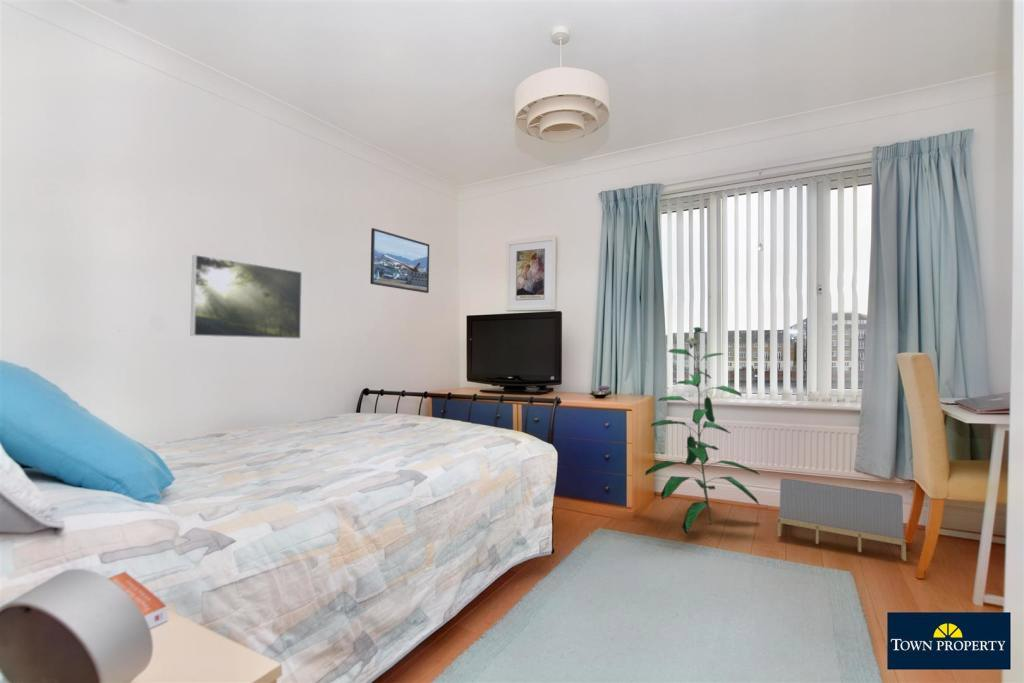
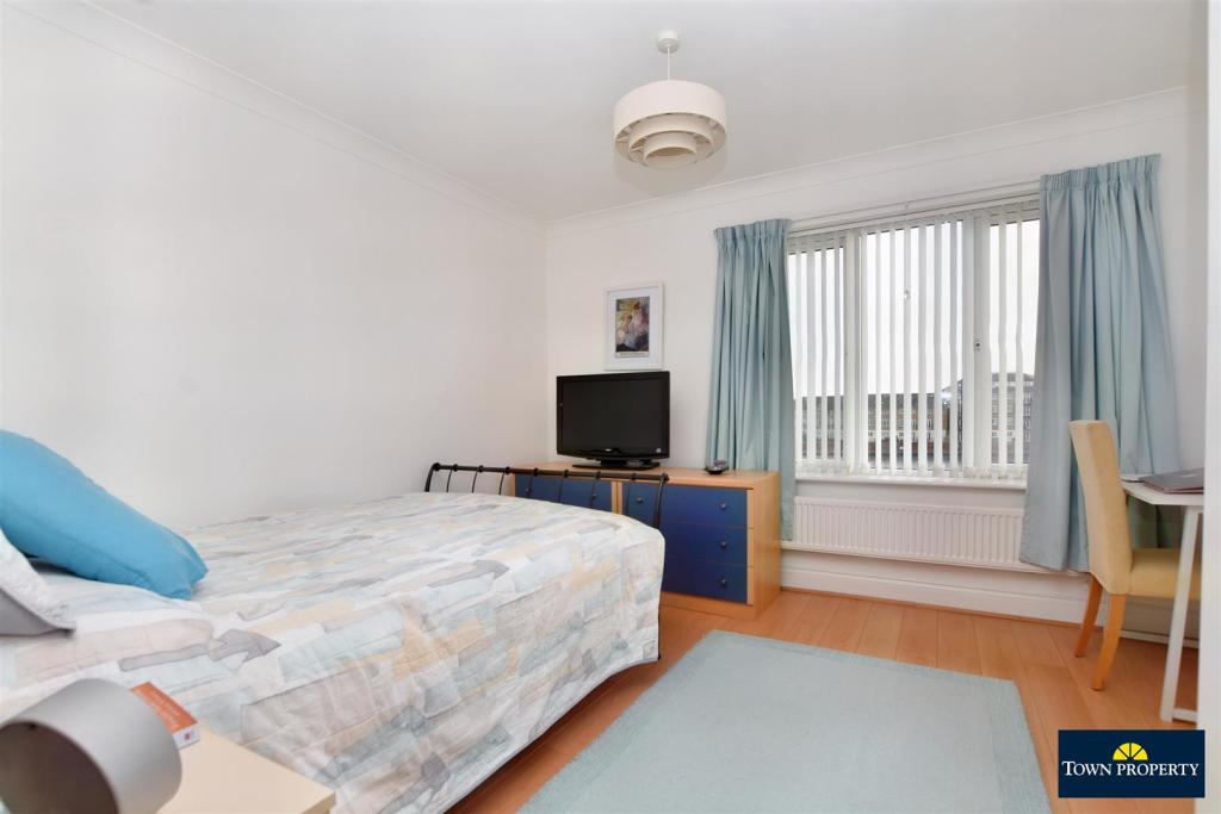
- decorative plant (699, 424)
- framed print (401, 262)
- storage bin (837, 511)
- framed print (251, 300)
